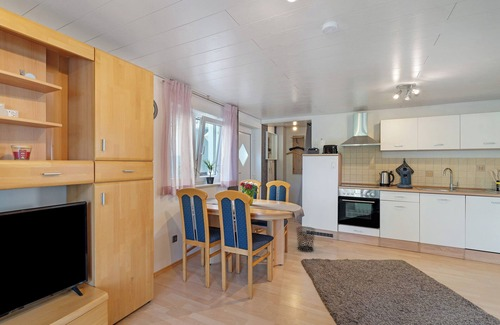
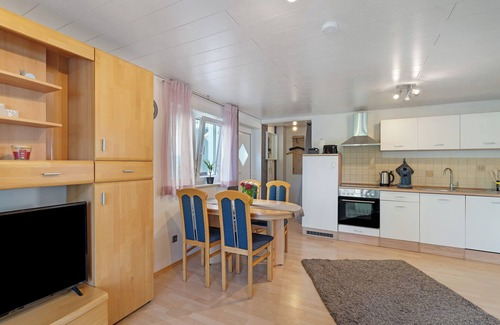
- waste bin (305, 239)
